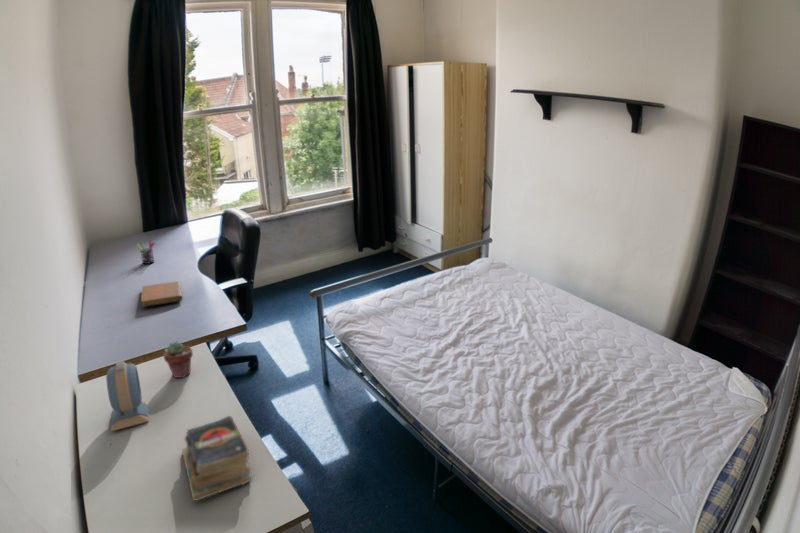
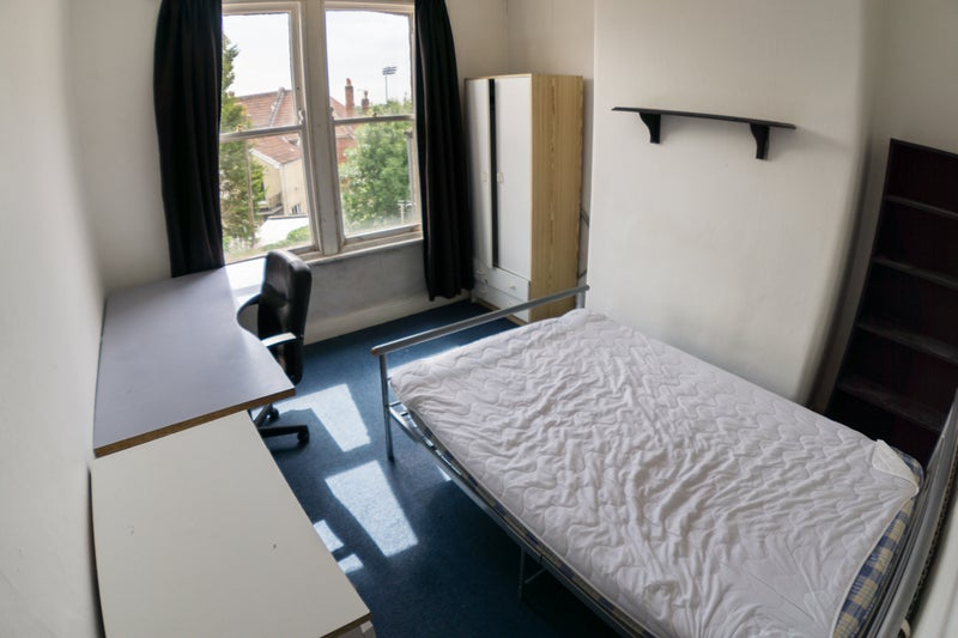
- alarm clock (125, 390)
- potted succulent (178, 358)
- pen holder (146, 251)
- books (214, 453)
- notebook (161, 293)
